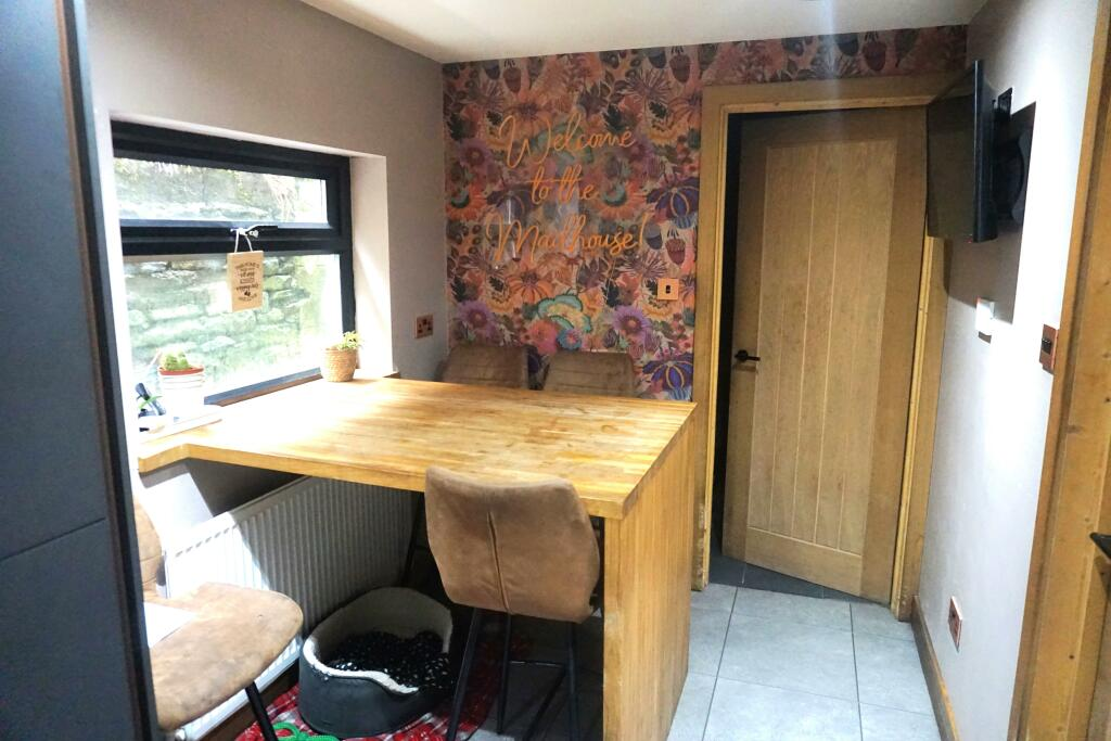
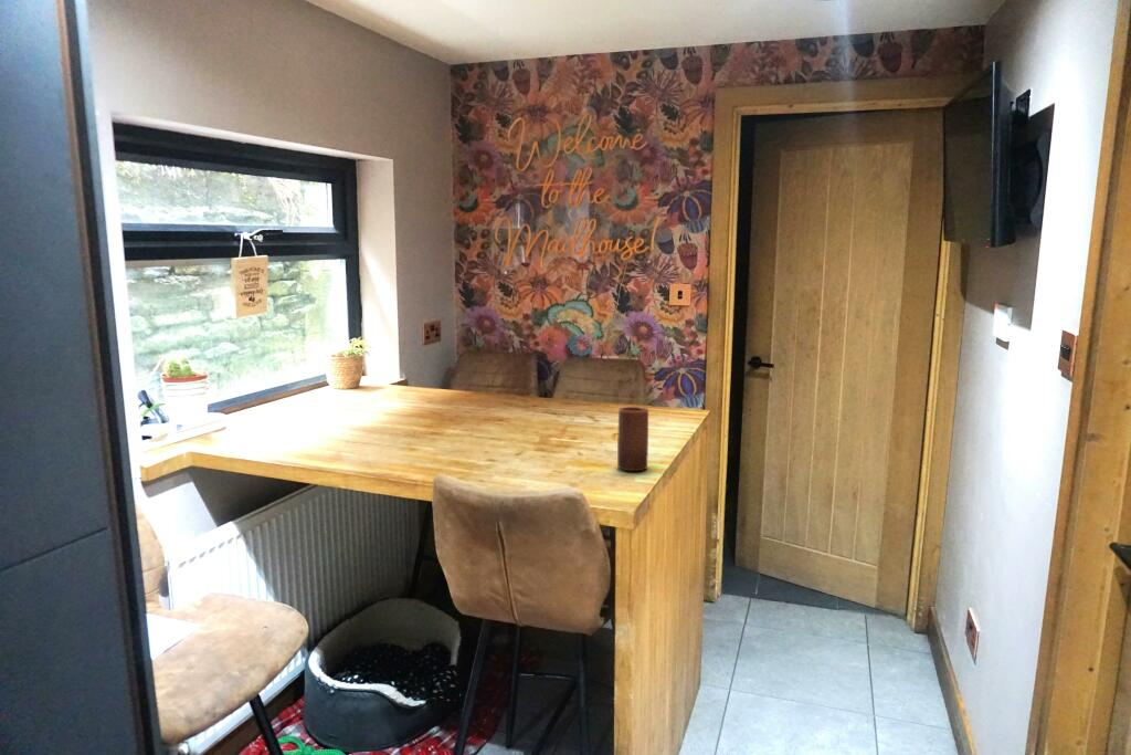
+ candle (633, 438)
